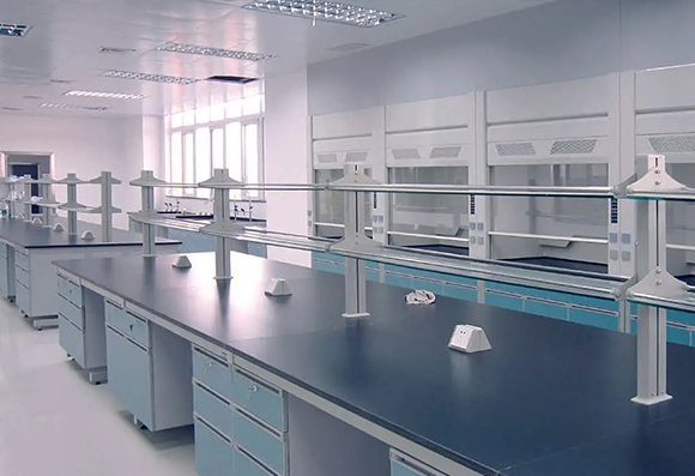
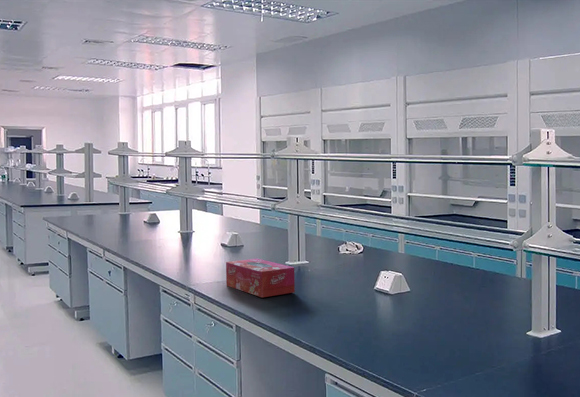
+ tissue box (259, 276)
